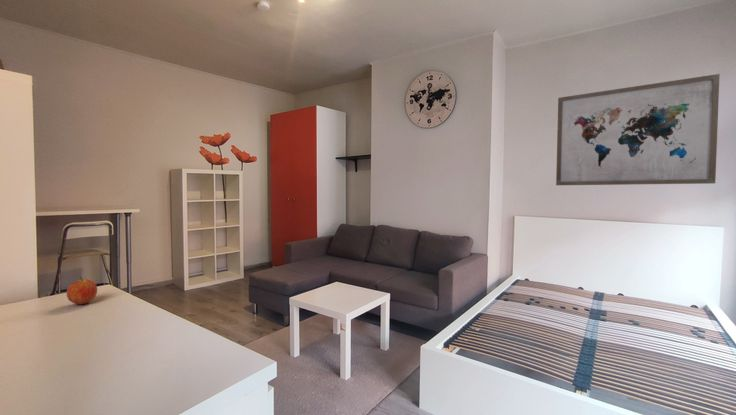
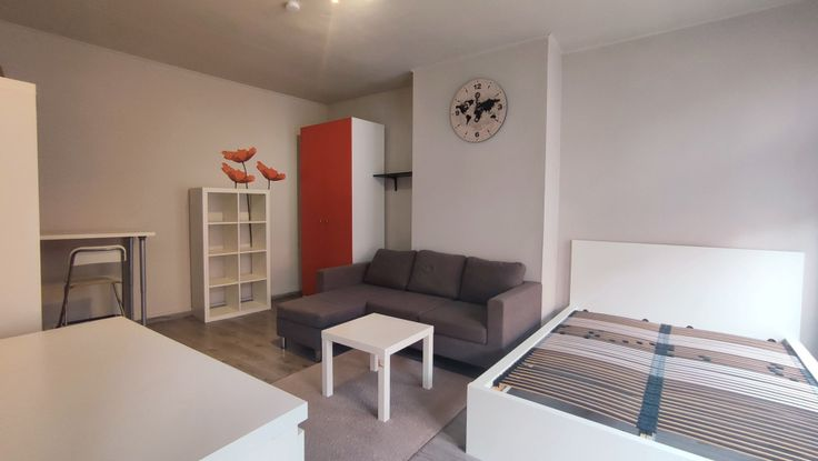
- wall art (628, 136)
- fruit (82, 290)
